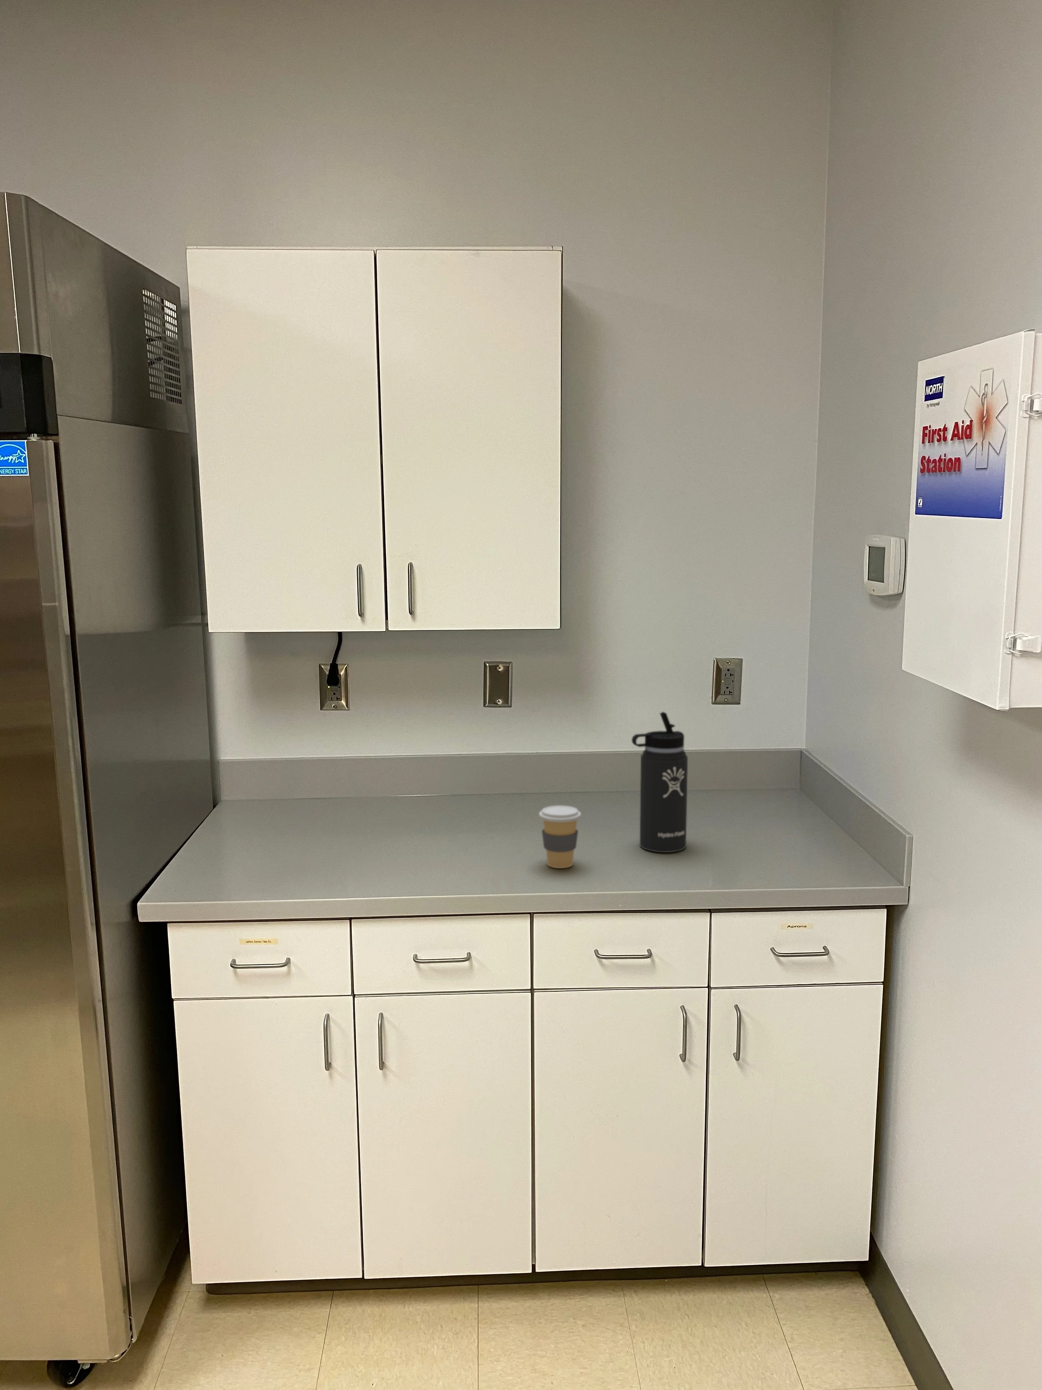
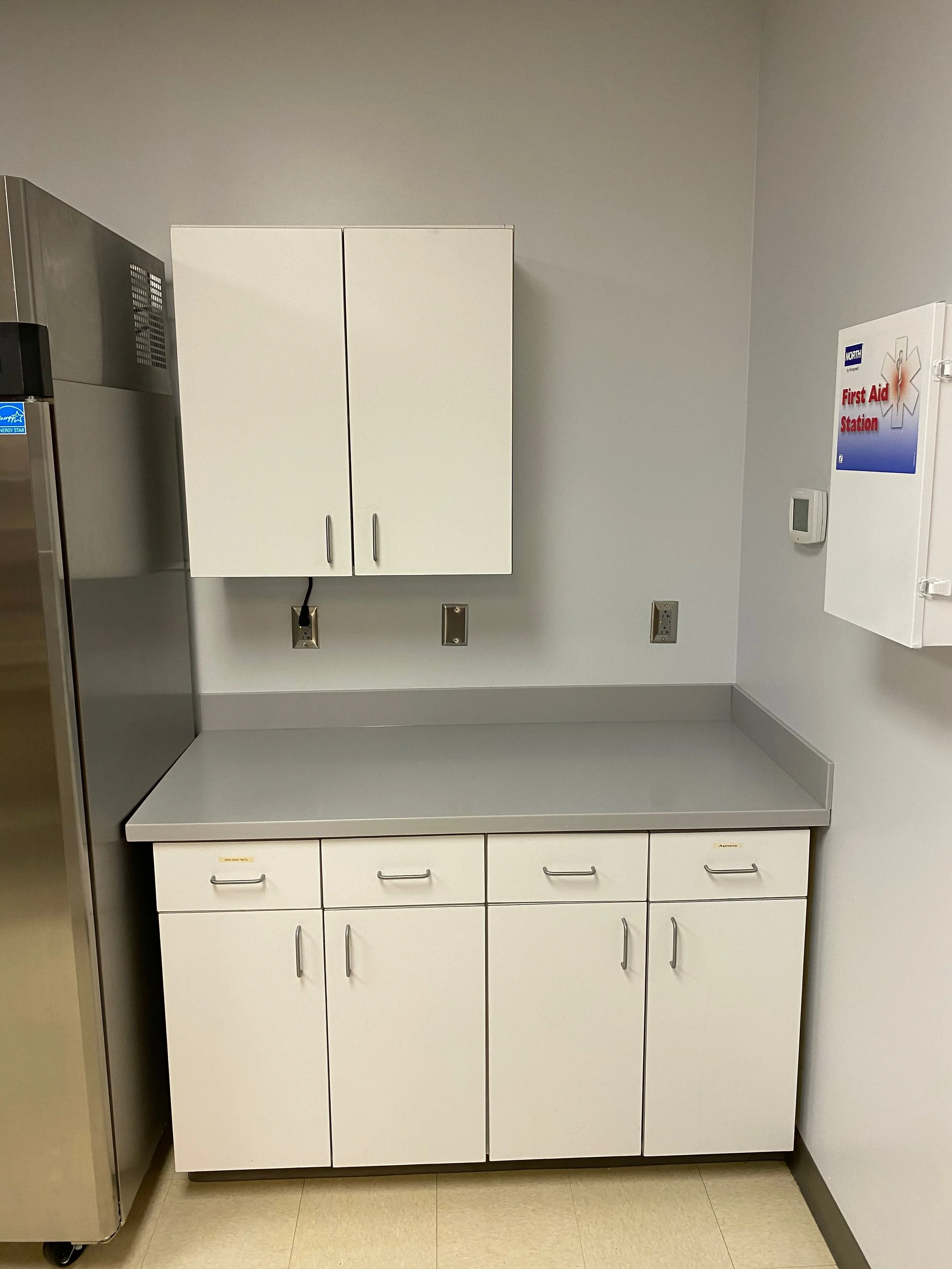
- thermos bottle (659, 780)
- coffee cup (559, 837)
